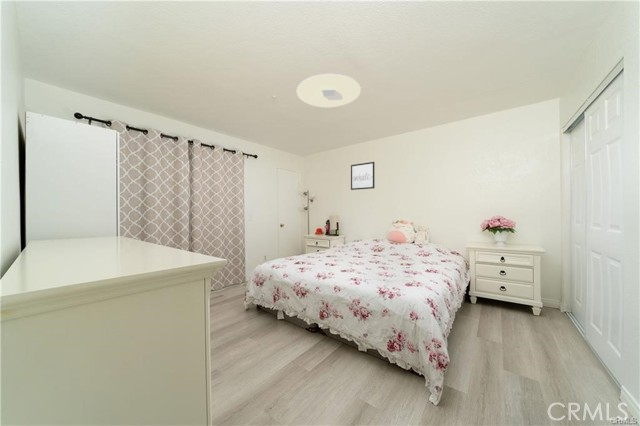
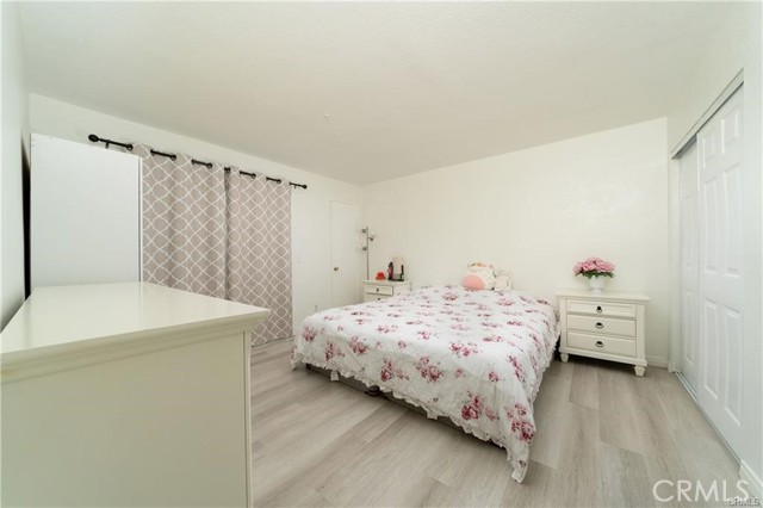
- wall art (362, 176)
- ceiling light (328, 89)
